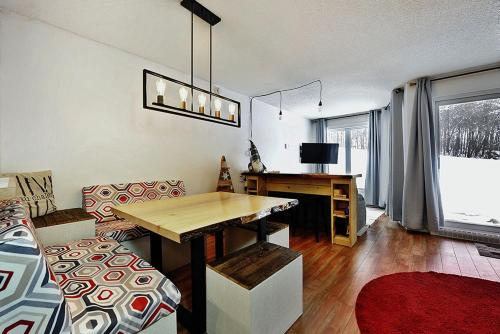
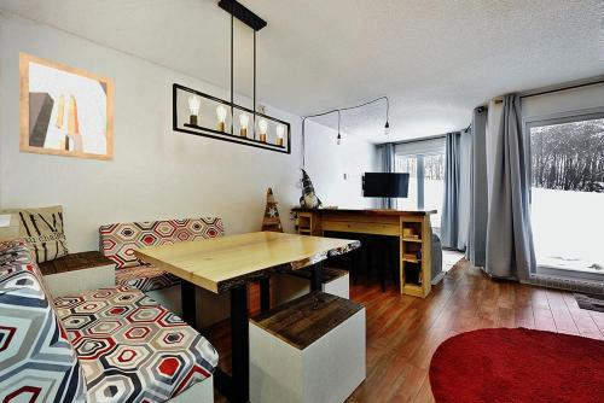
+ wall art (70, 111)
